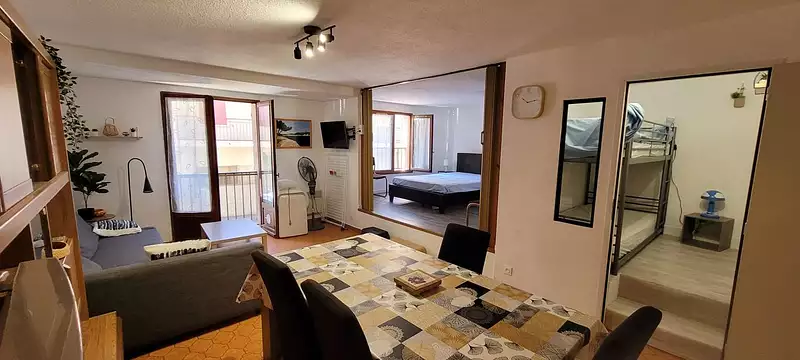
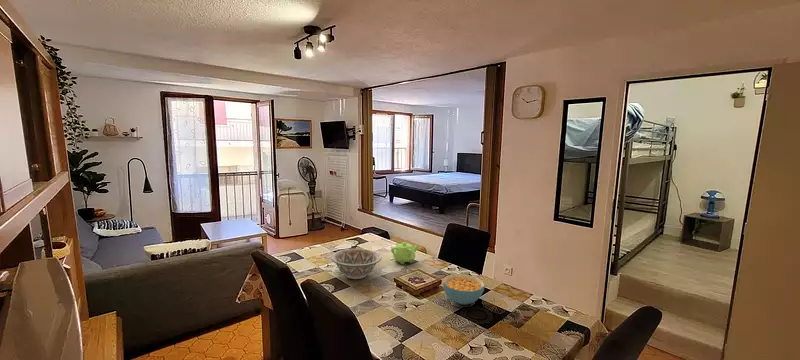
+ teapot (404, 251)
+ cereal bowl (462, 291)
+ decorative bowl (356, 265)
